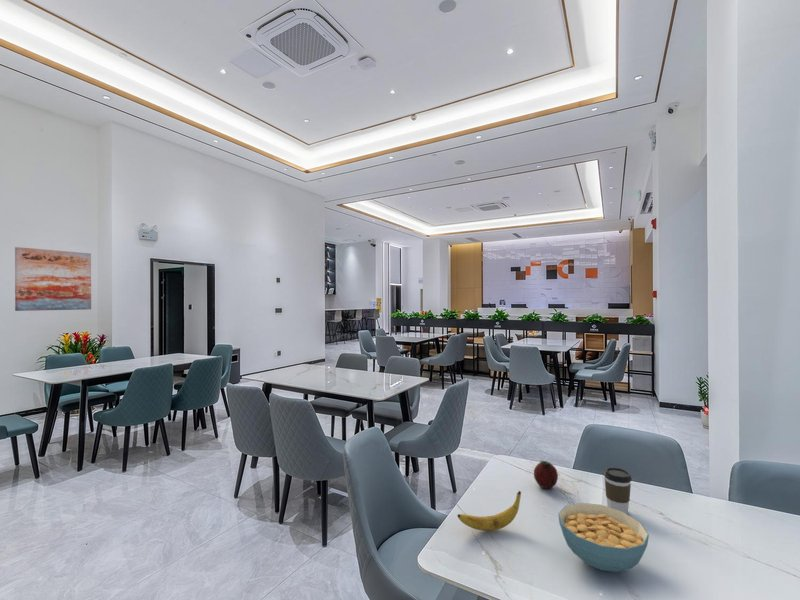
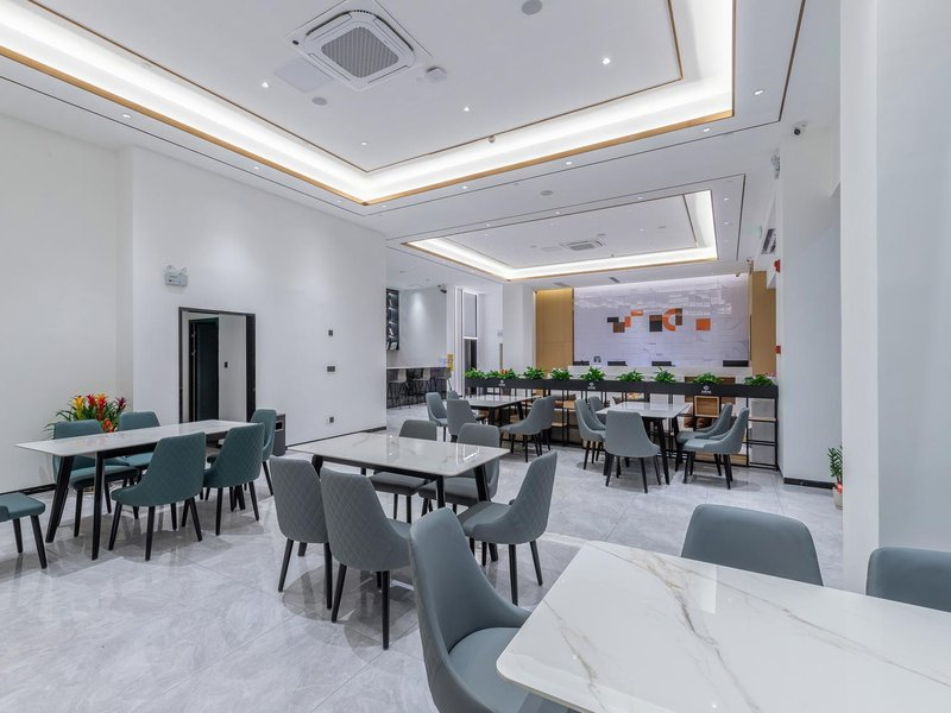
- banana (489, 516)
- coffee cup (617, 491)
- fruit (545, 472)
- wall art (55, 280)
- cereal bowl (601, 543)
